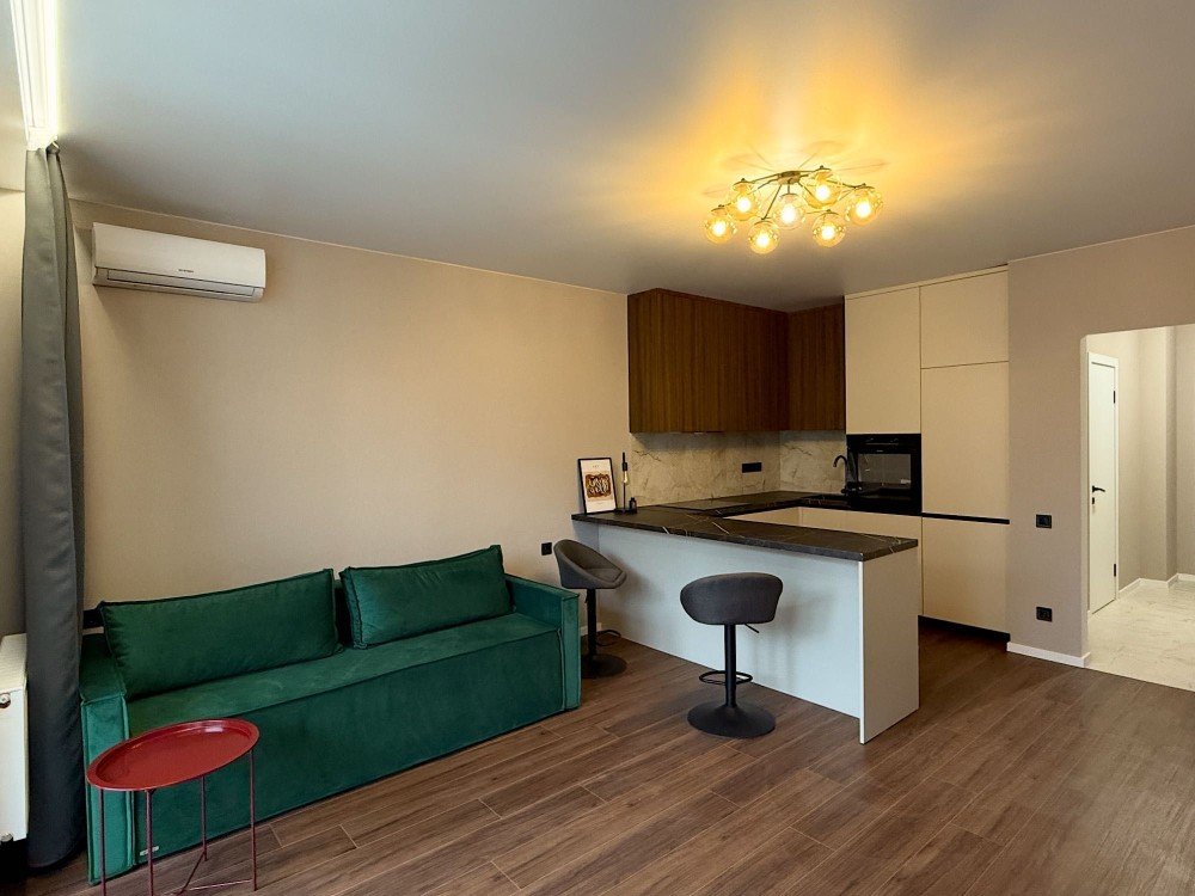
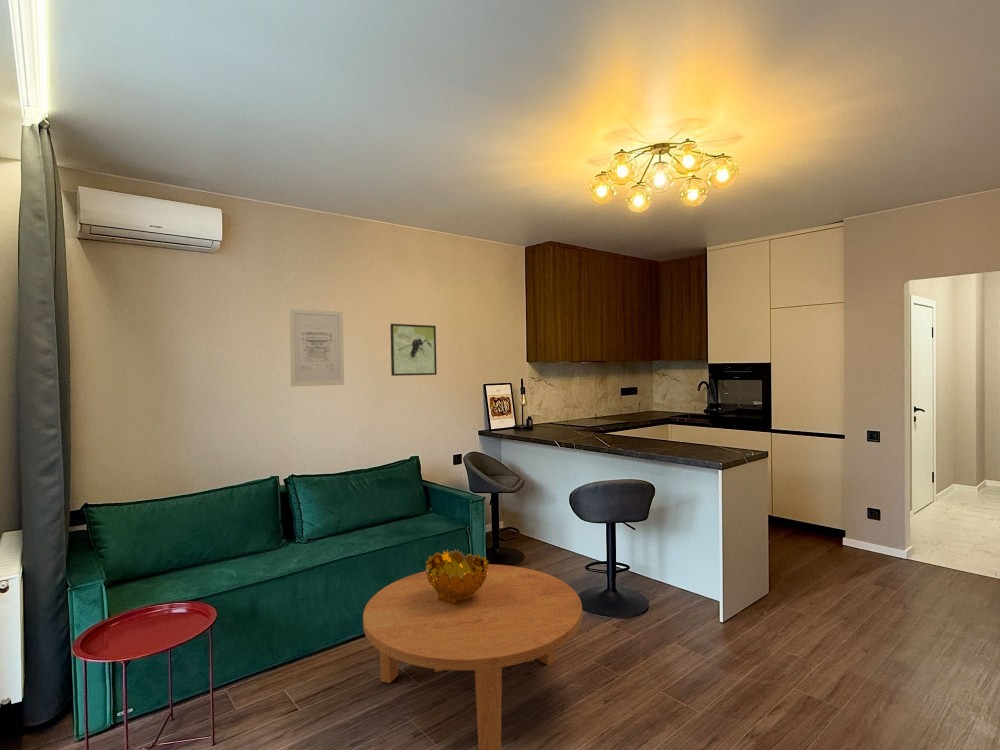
+ coffee table (474, 649)
+ wall art (317, 348)
+ decorative bowl (457, 577)
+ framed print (414, 350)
